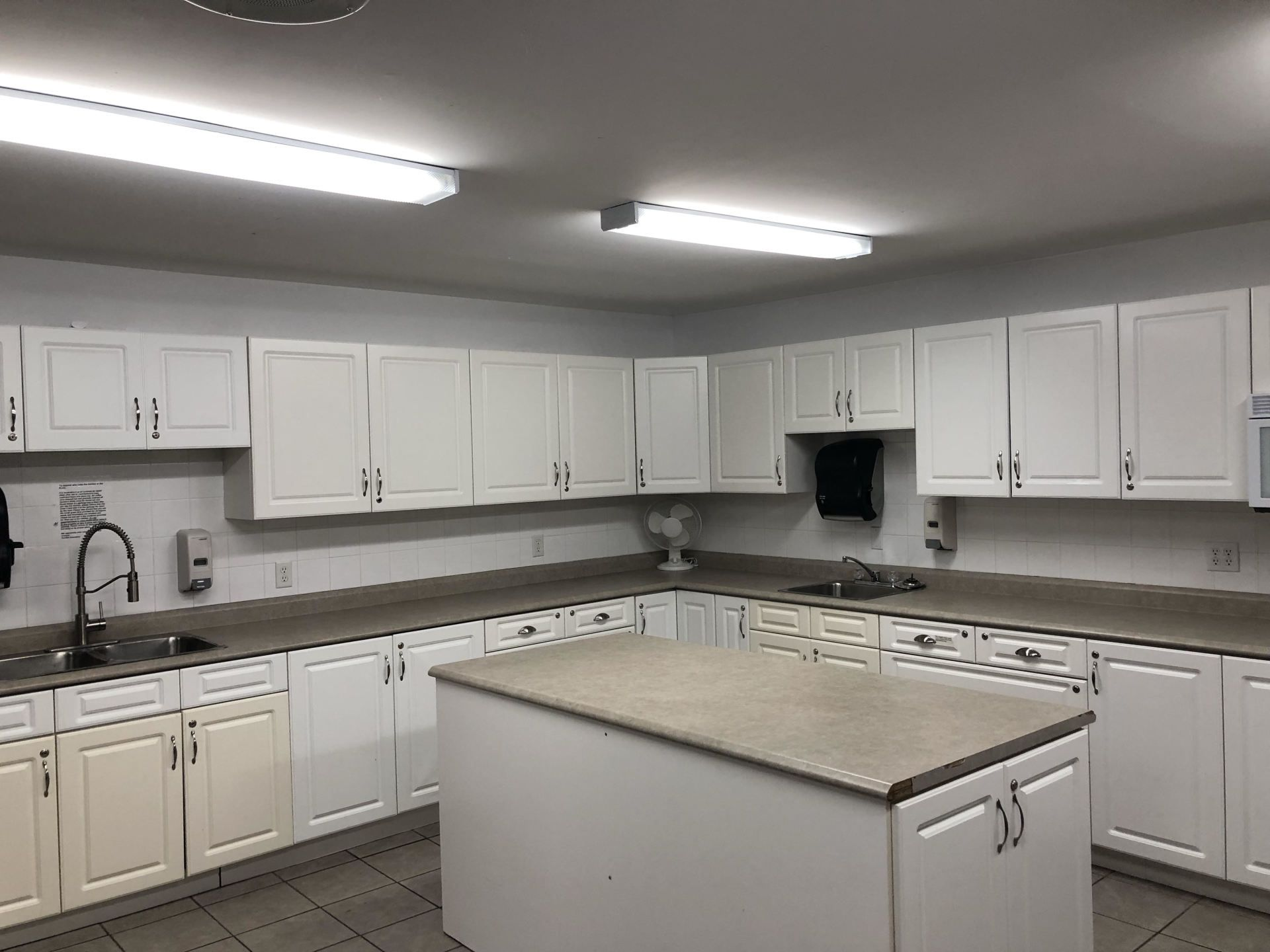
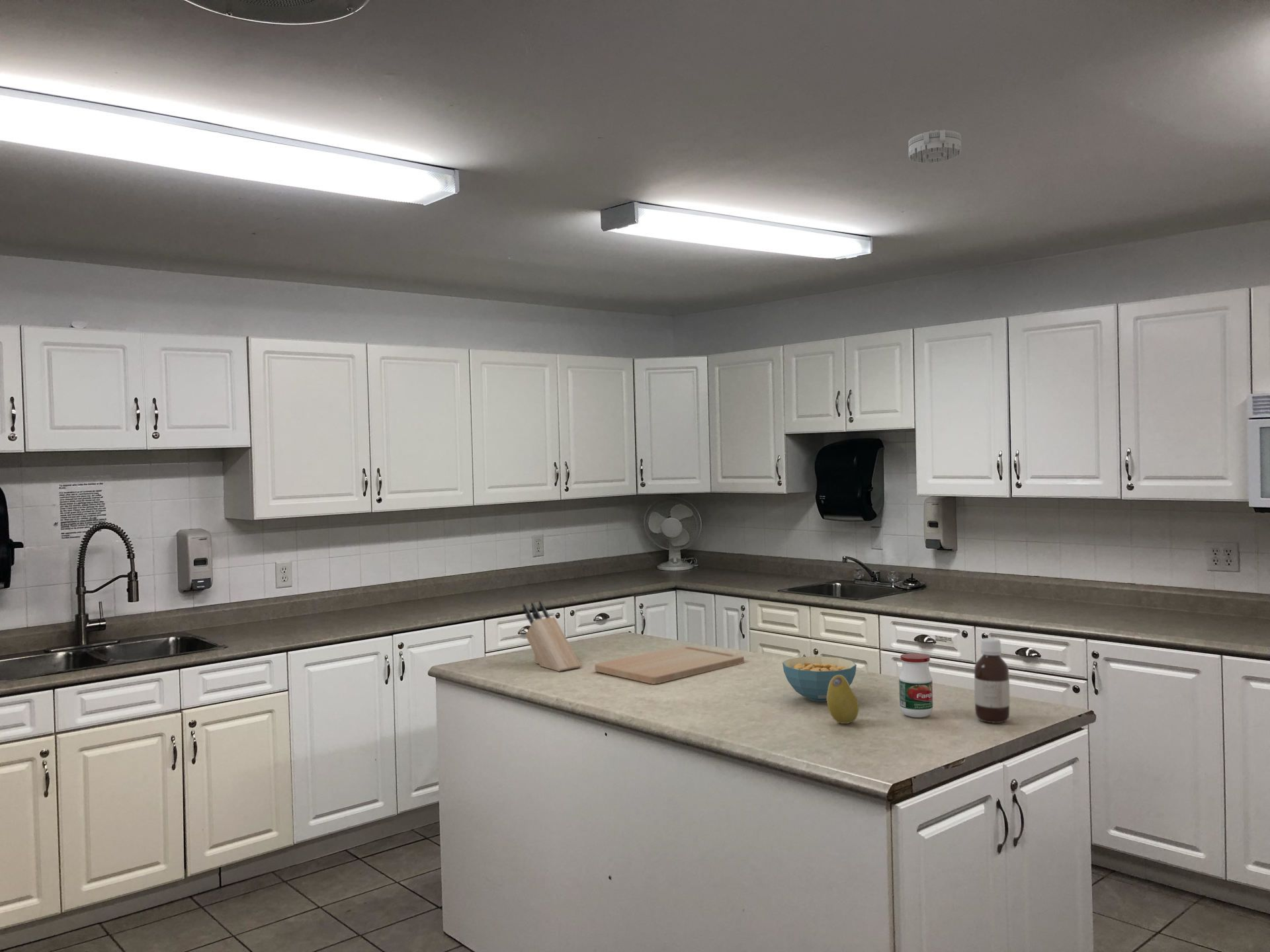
+ knife block (549, 634)
+ smoke detector (934, 145)
+ cereal bowl (819, 681)
+ fruit (842, 699)
+ cutting board (670, 663)
+ bottle (992, 680)
+ jar (915, 685)
